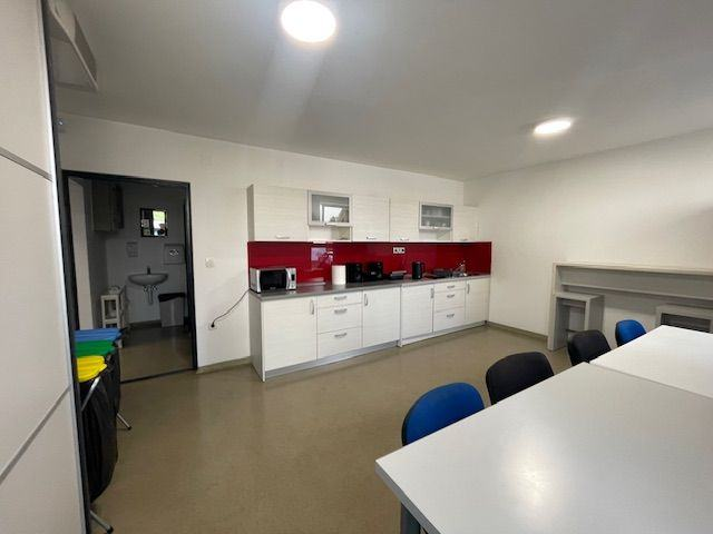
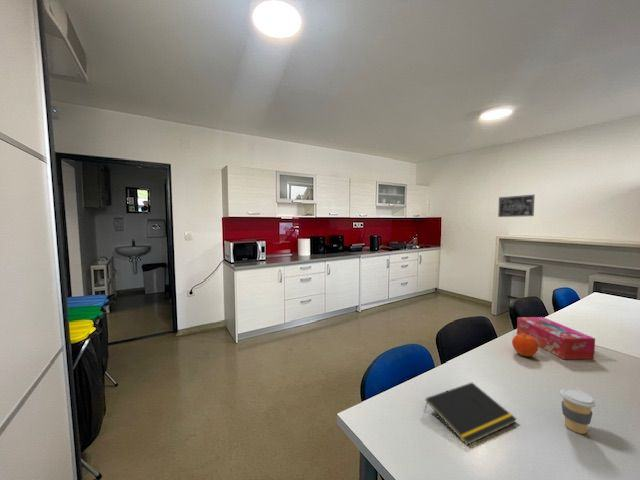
+ wall art (515, 206)
+ tissue box (551, 336)
+ notepad (469, 409)
+ coffee cup (576, 411)
+ fruit (524, 345)
